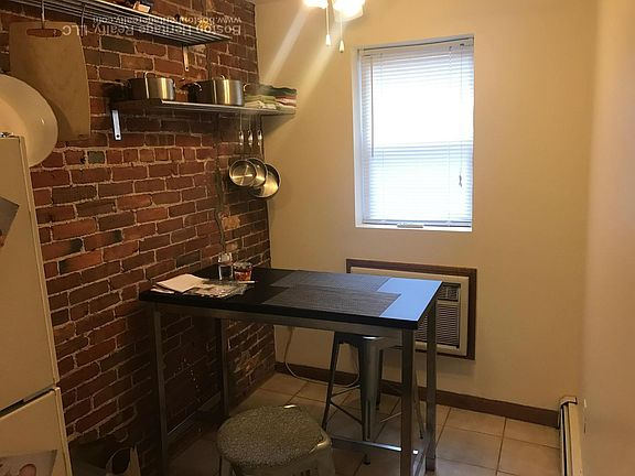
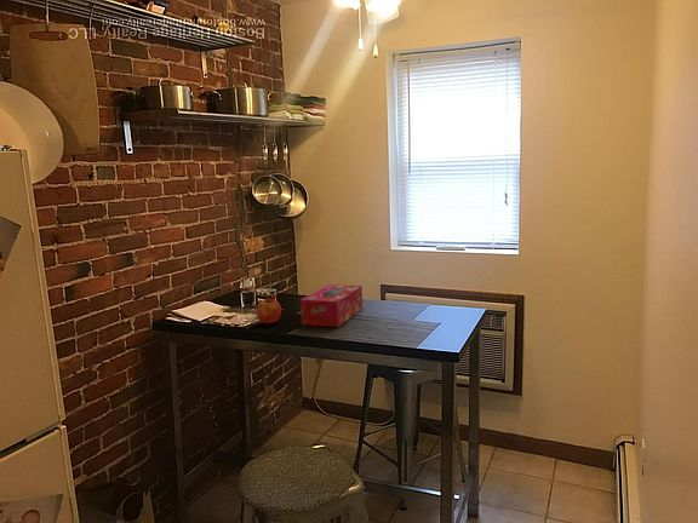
+ fruit (268, 310)
+ tissue box (333, 304)
